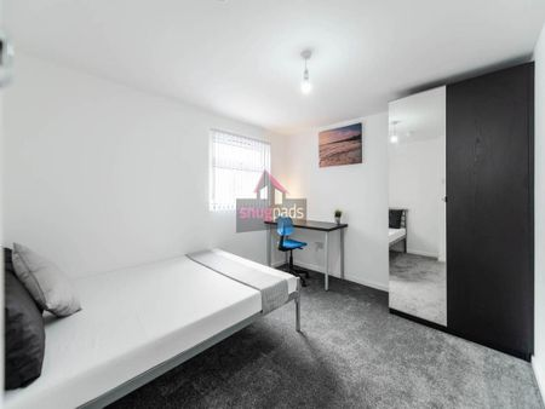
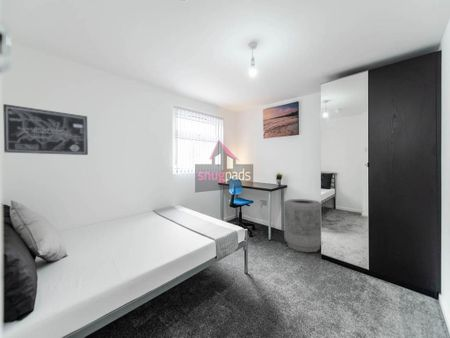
+ trash can (302, 223)
+ wall art (50, 132)
